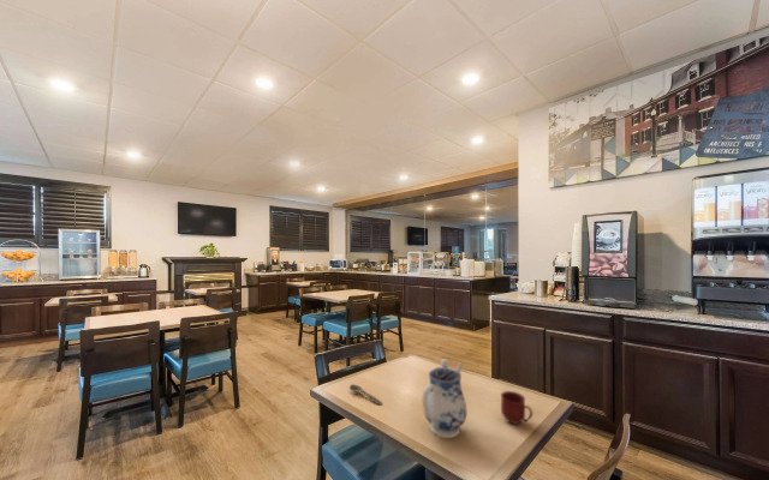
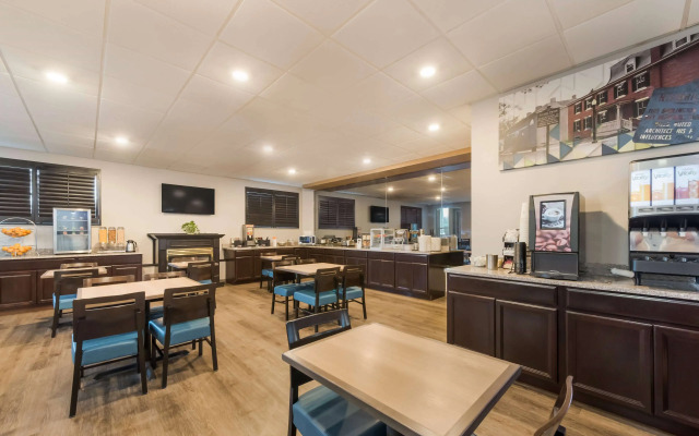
- mug (517, 409)
- spoon (365, 394)
- teapot (445, 394)
